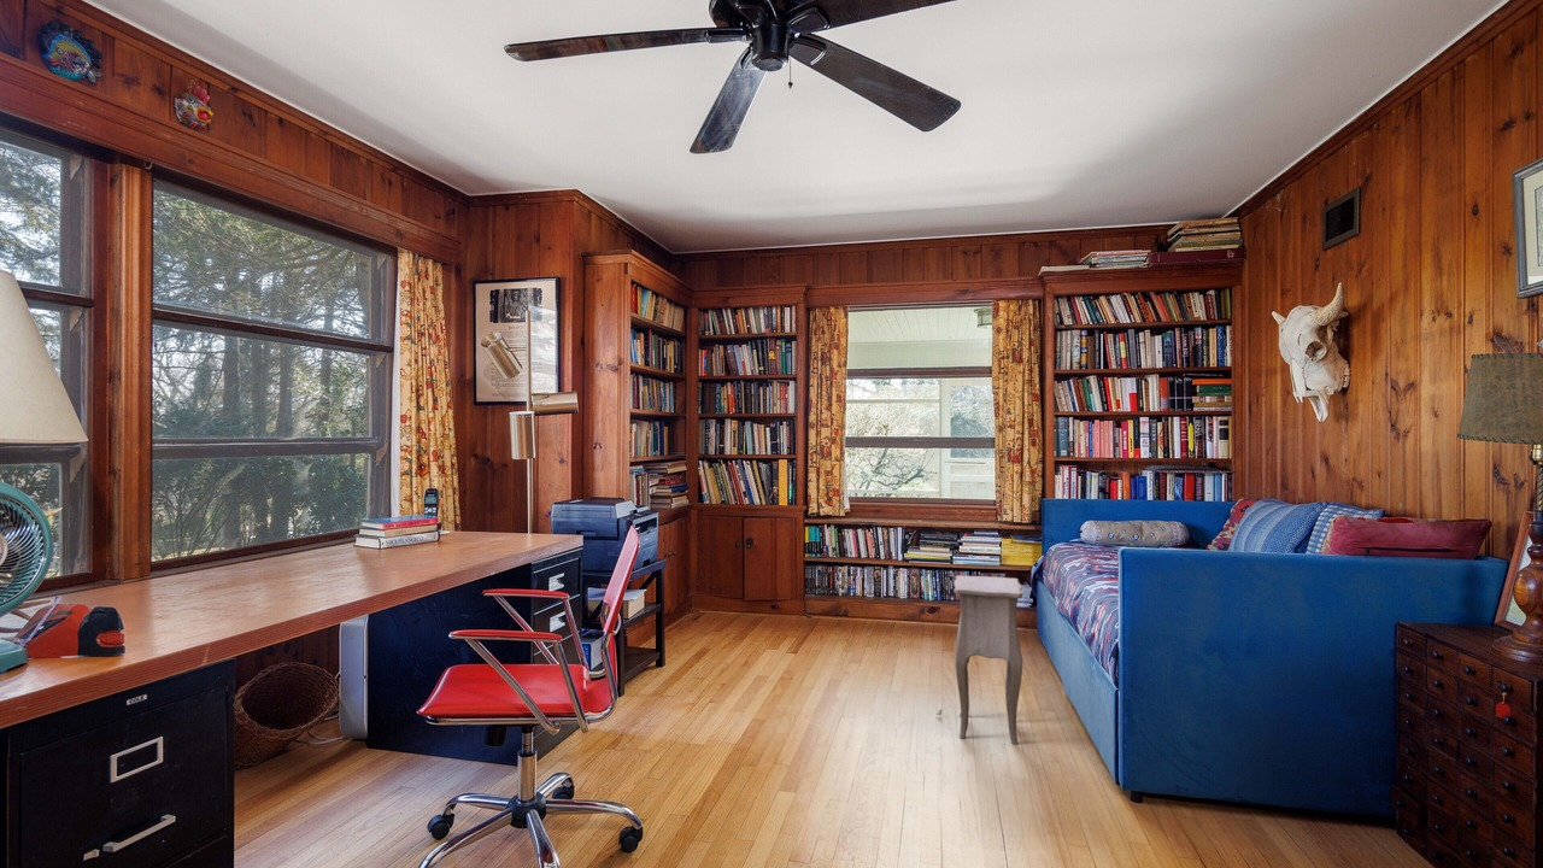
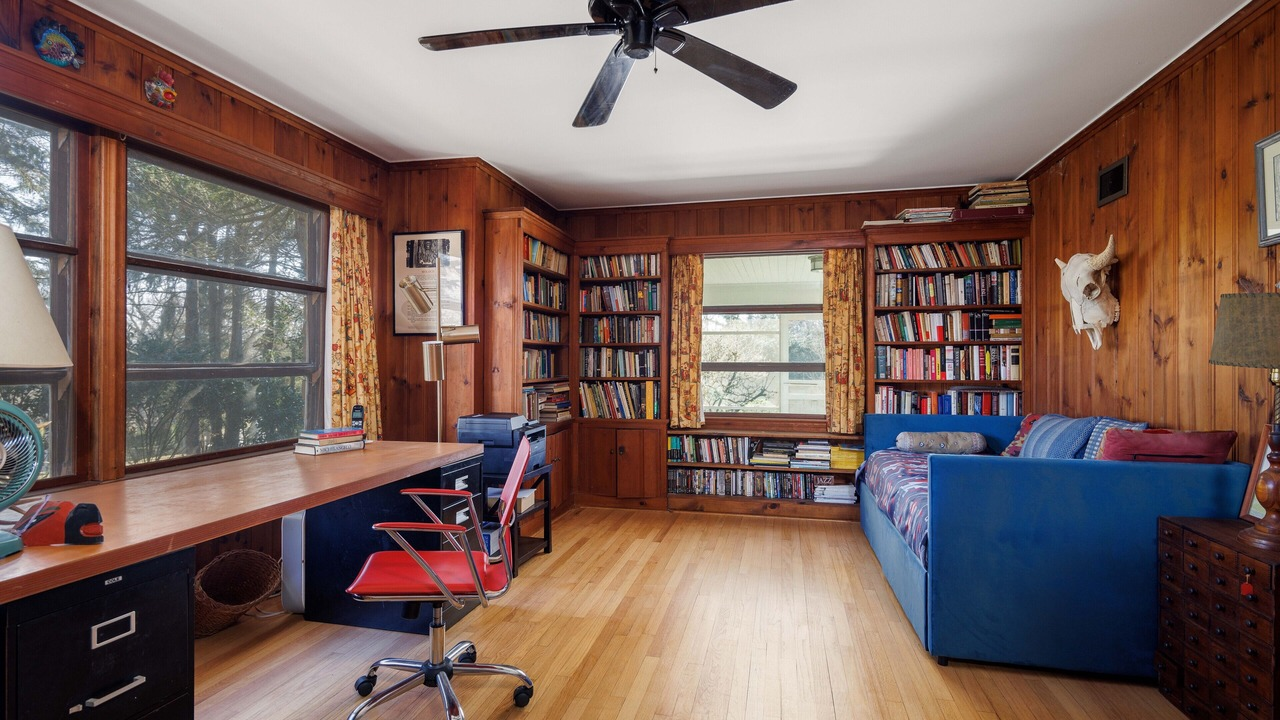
- side table (987, 656)
